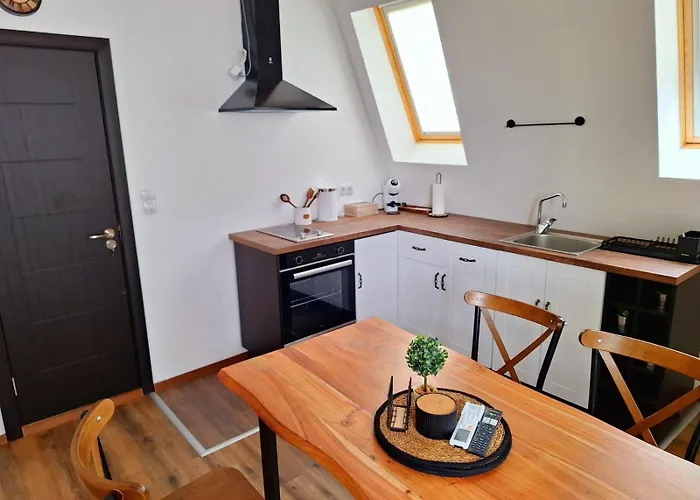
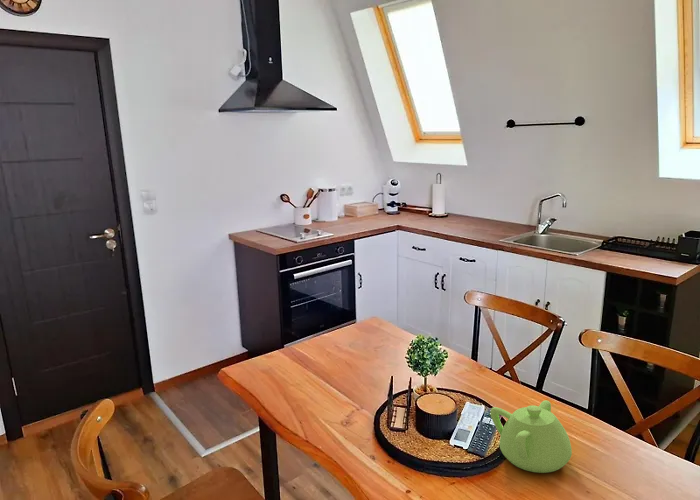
+ teapot (528, 430)
